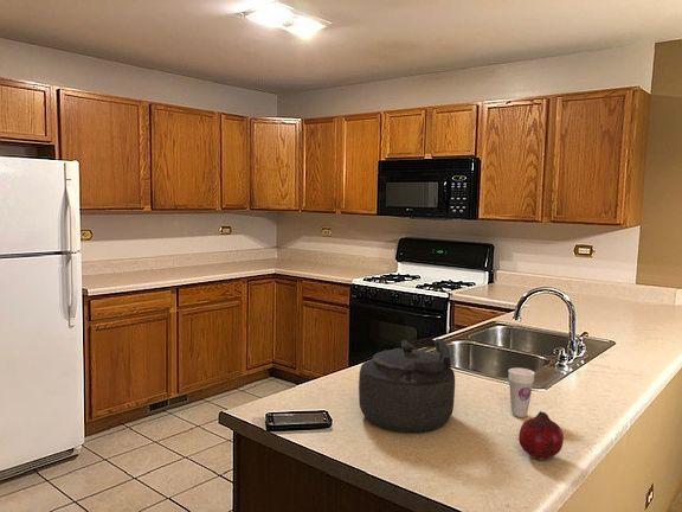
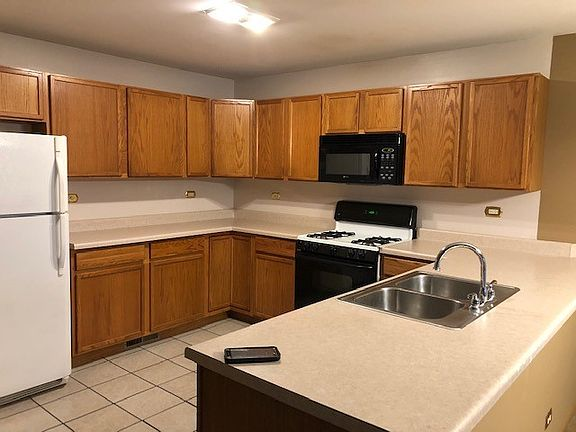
- cup (520, 392)
- kettle (407, 379)
- fruit (540, 435)
